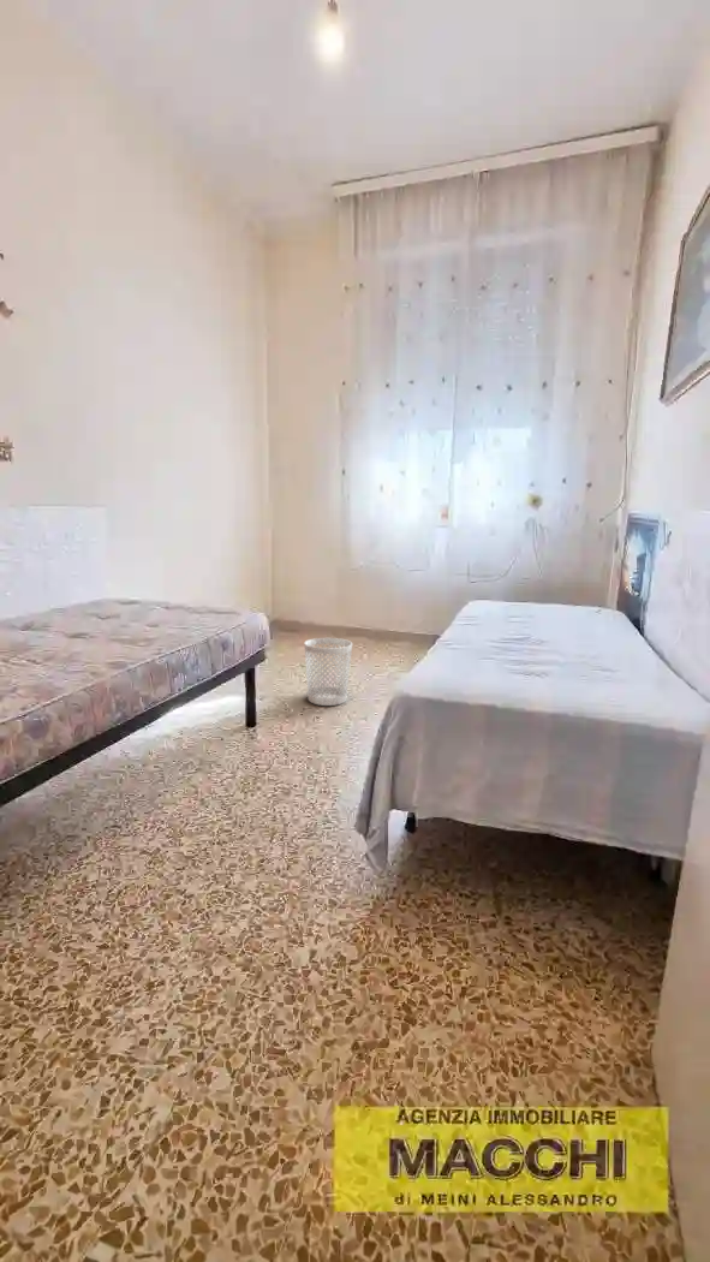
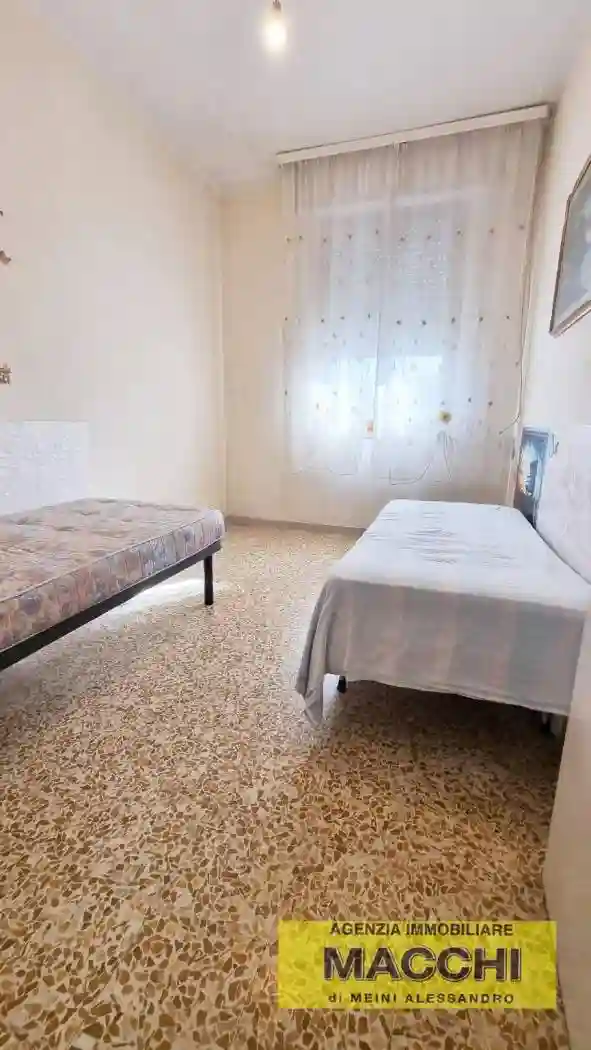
- wastebasket (327, 672)
